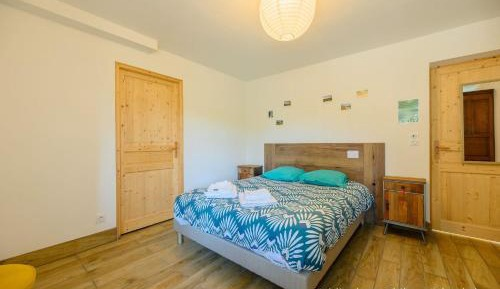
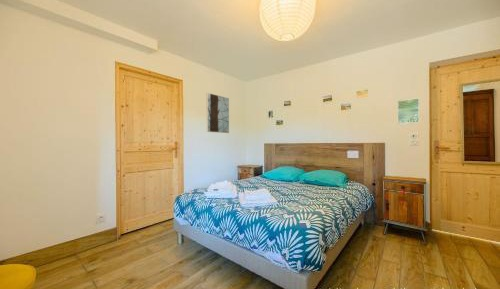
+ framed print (218, 114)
